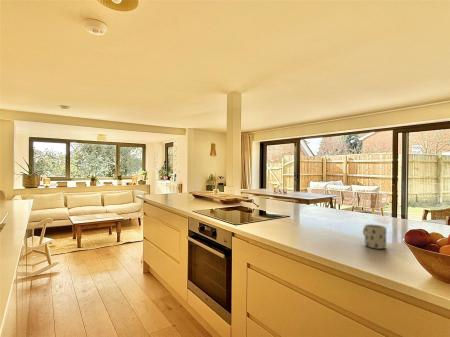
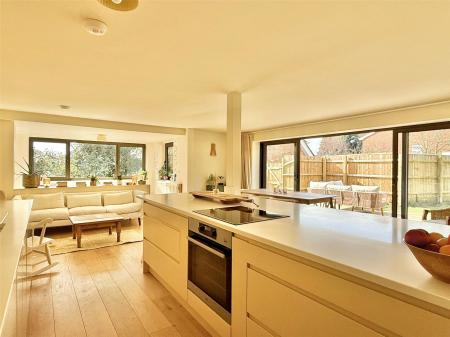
- mug (372, 235)
